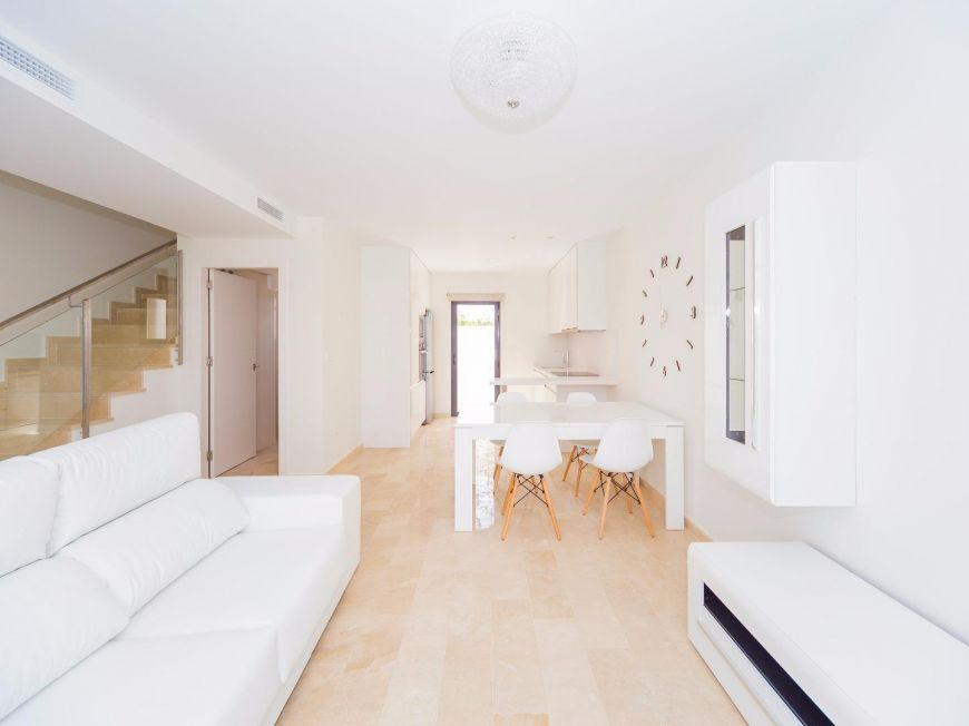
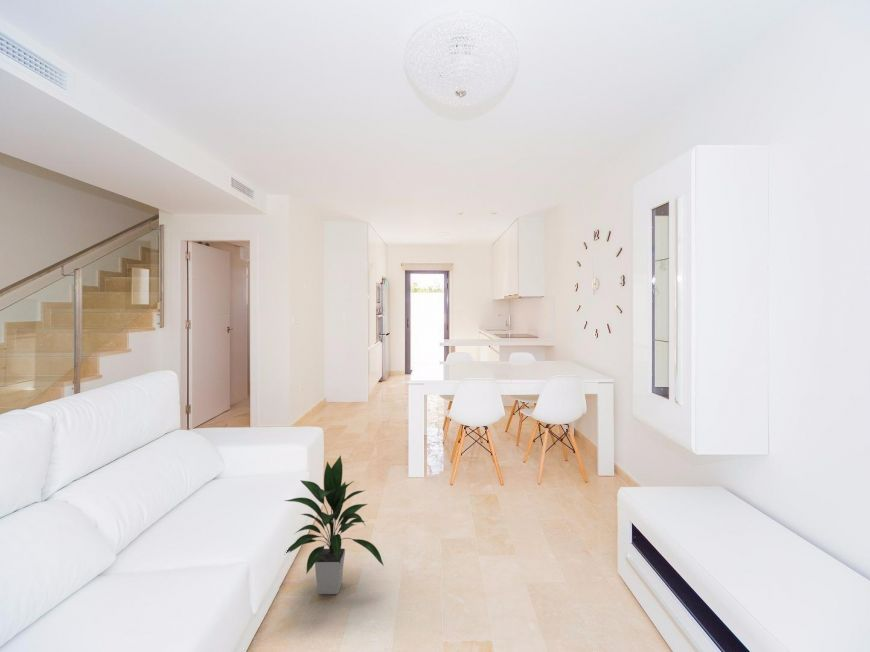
+ indoor plant (333, 527)
